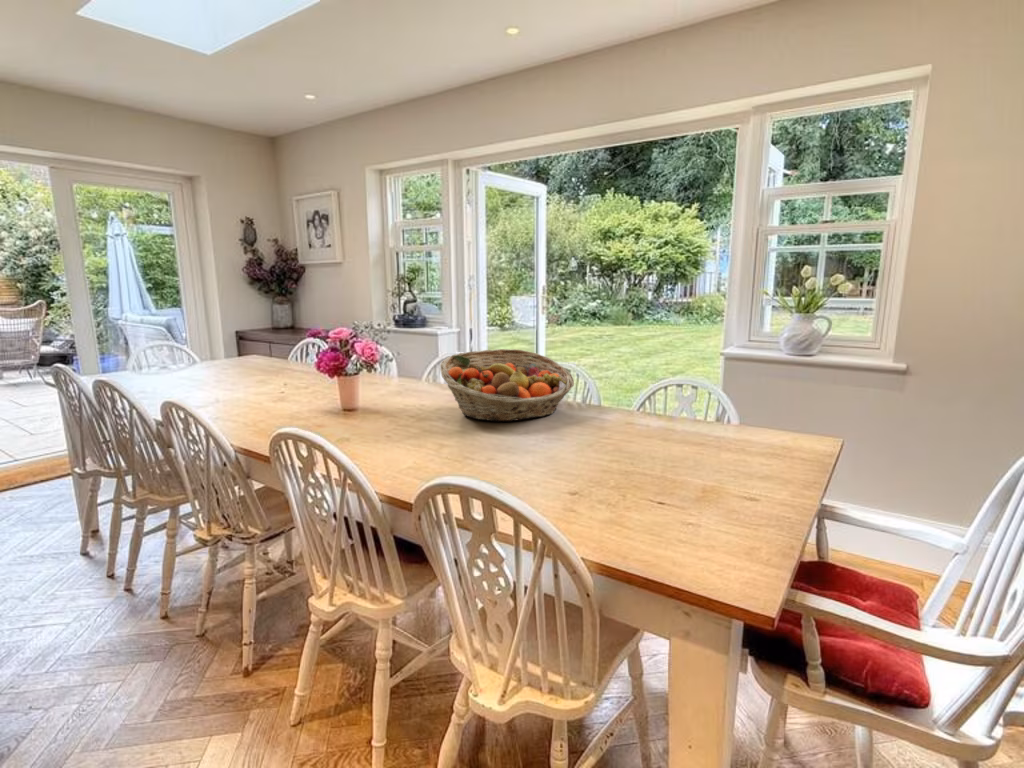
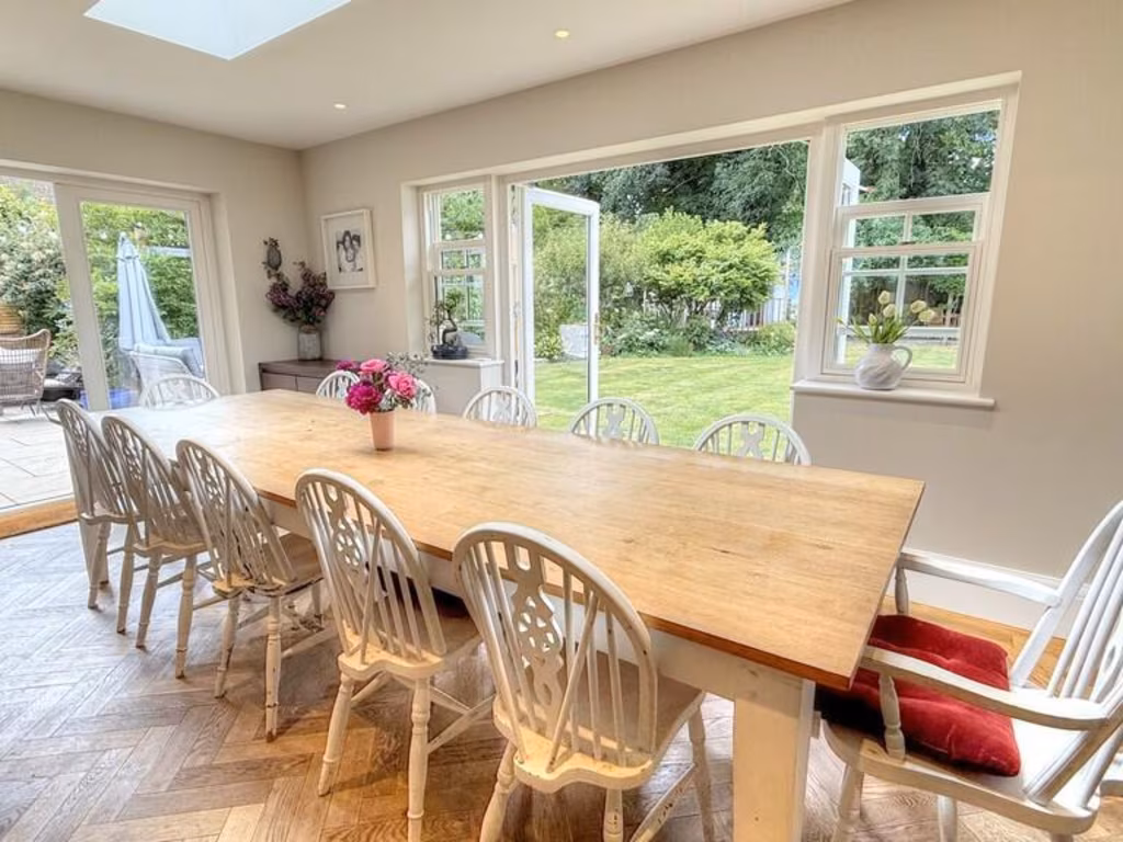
- fruit basket (507, 383)
